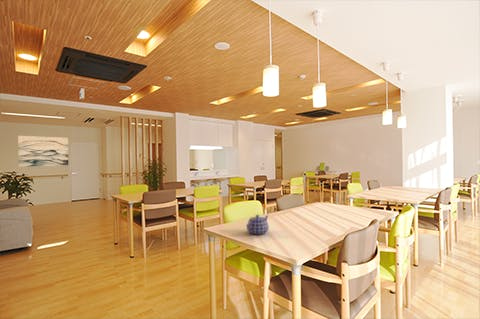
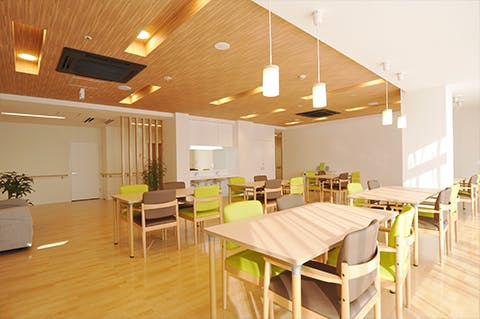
- wall art (44, 151)
- teapot (258, 223)
